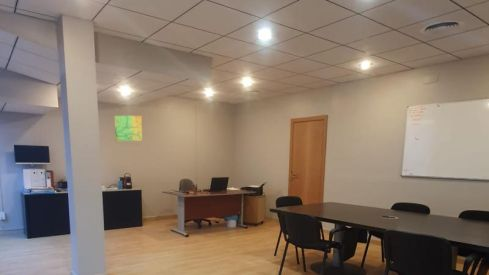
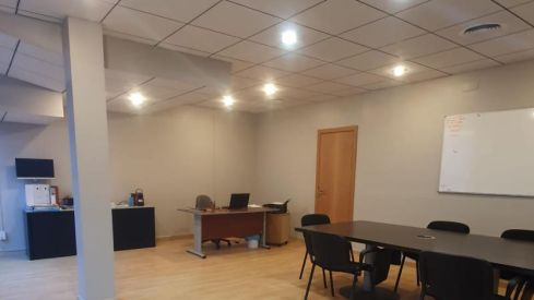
- map (128, 128)
